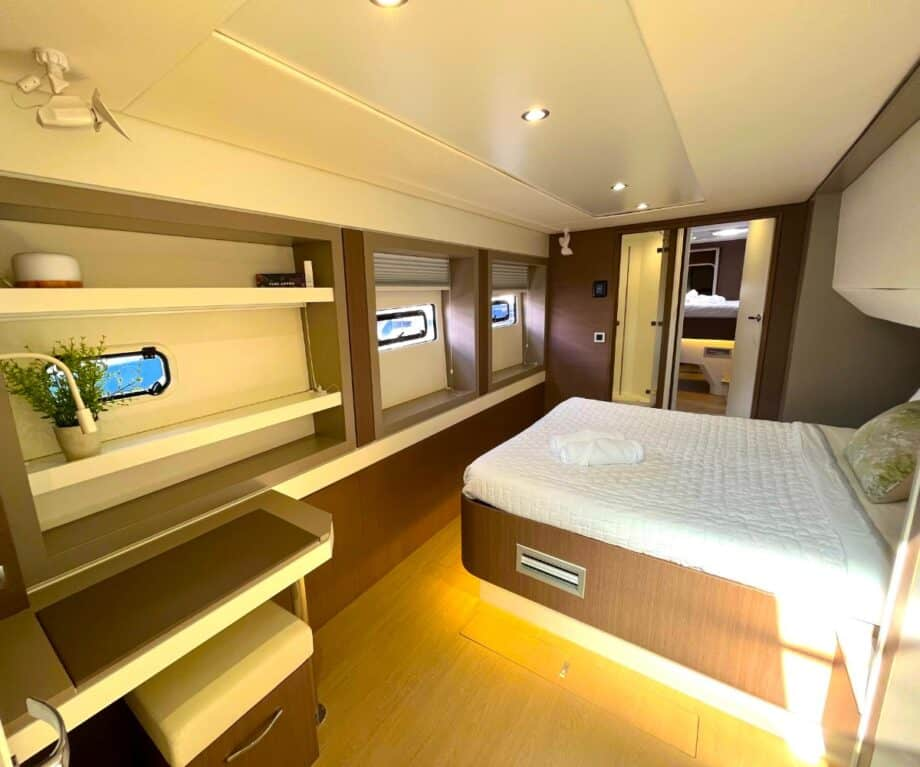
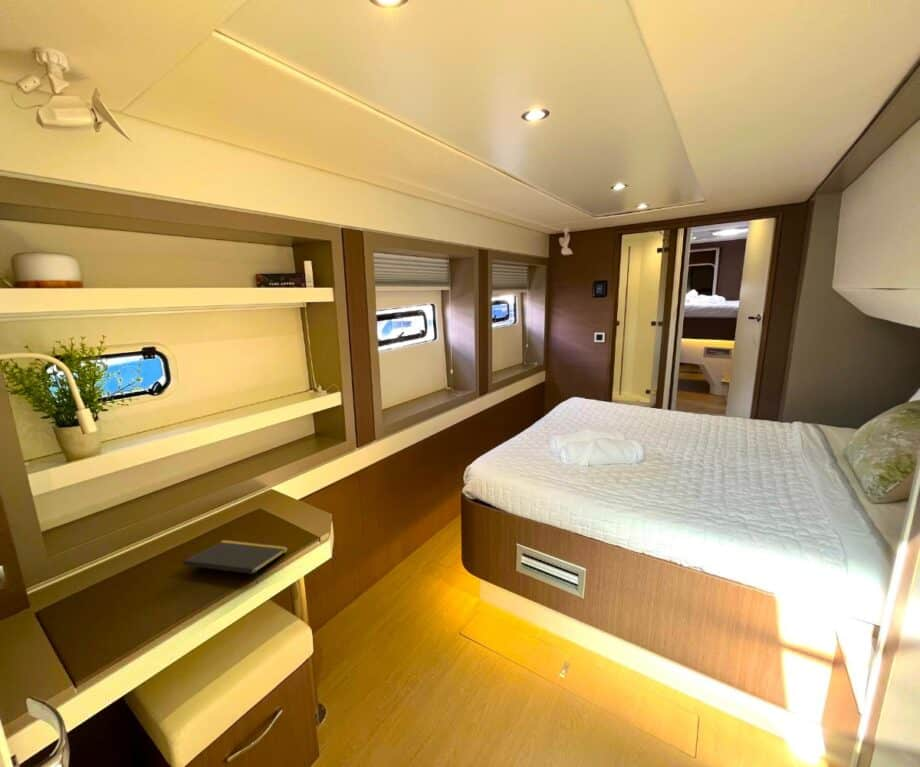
+ notepad (238, 555)
